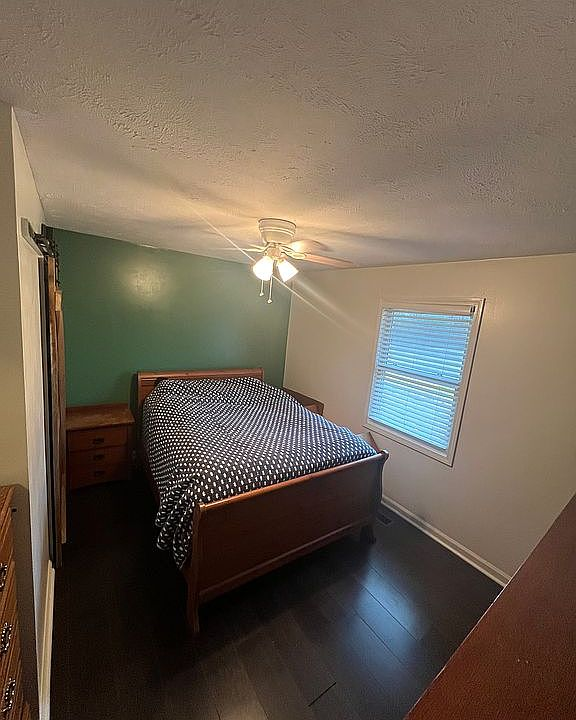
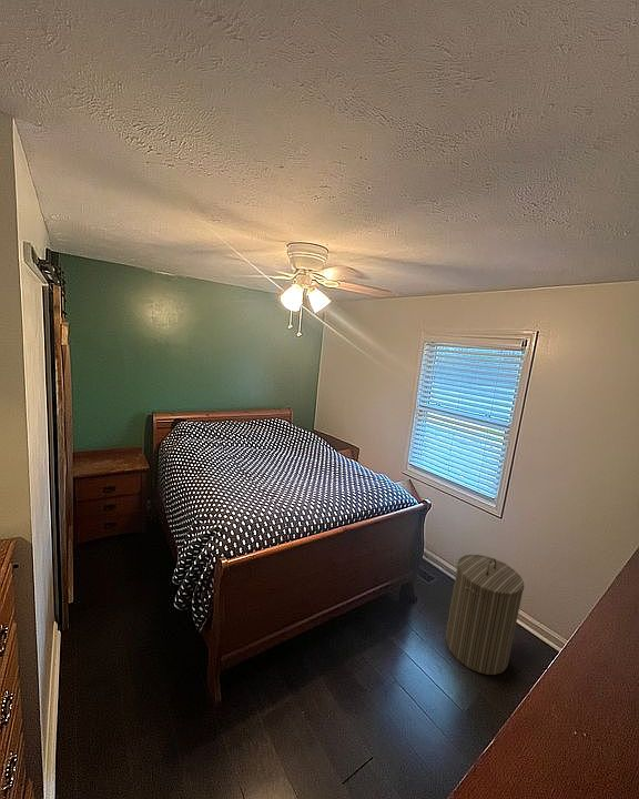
+ laundry hamper (483, 605)
